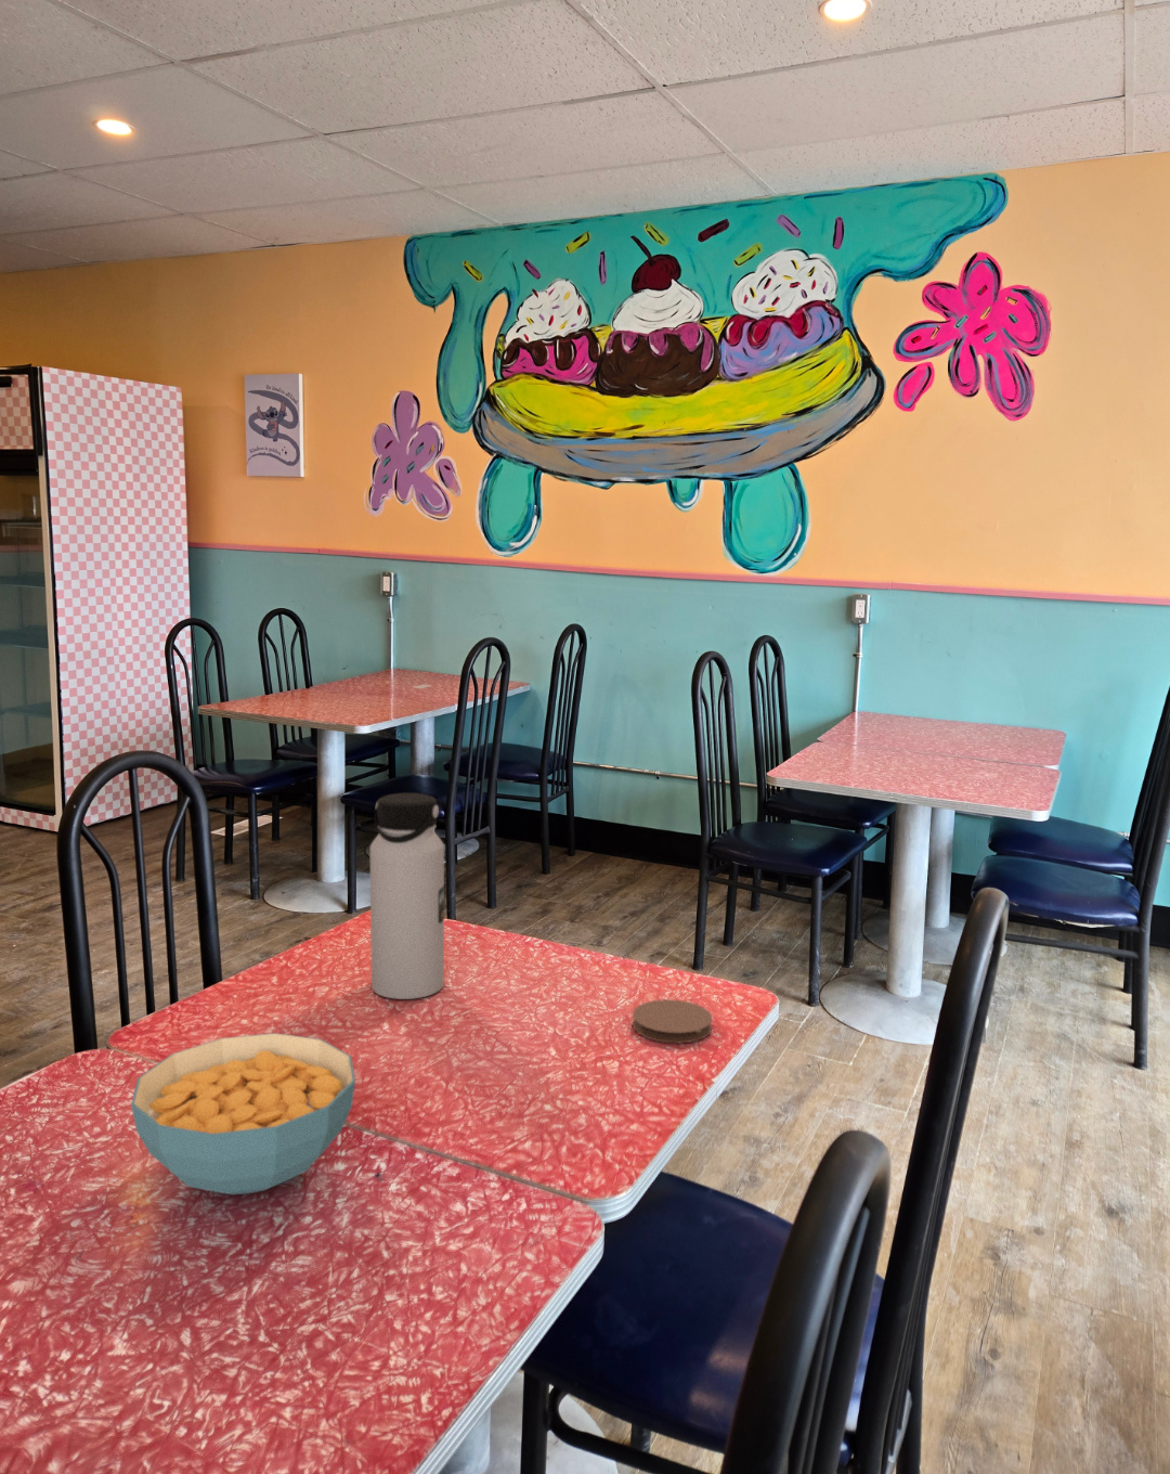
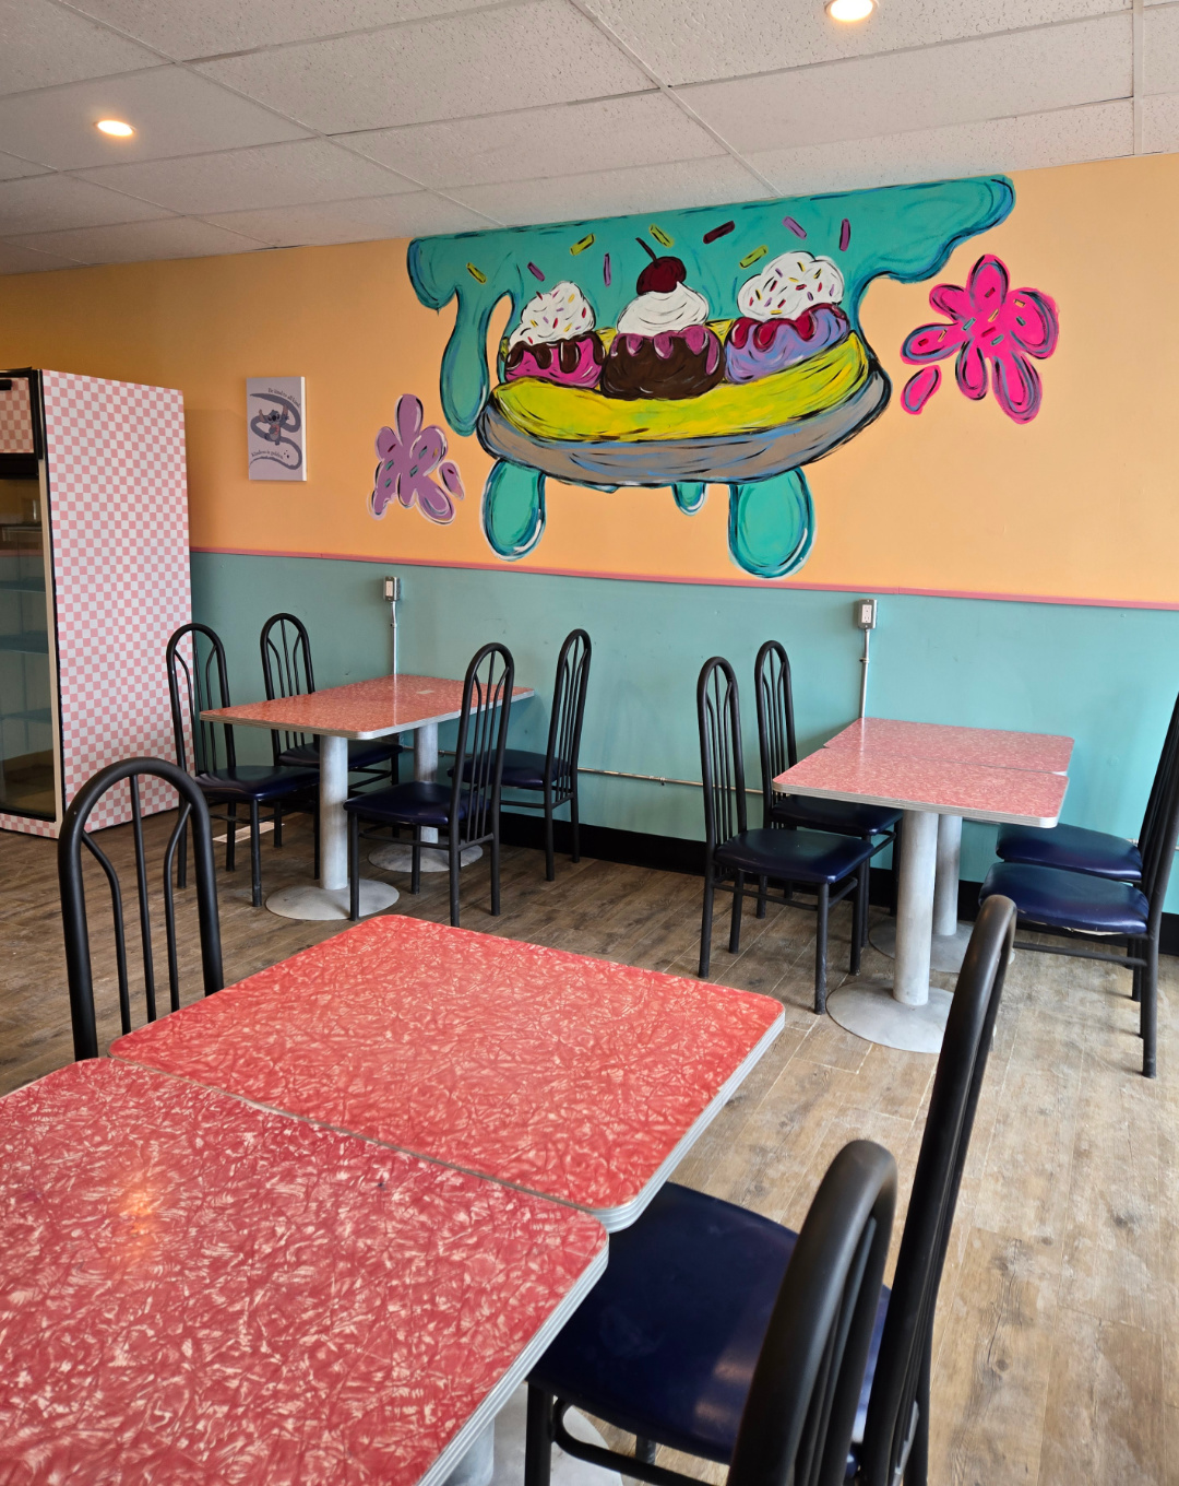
- water bottle (407, 893)
- coaster (671, 1019)
- cereal bowl (248, 1127)
